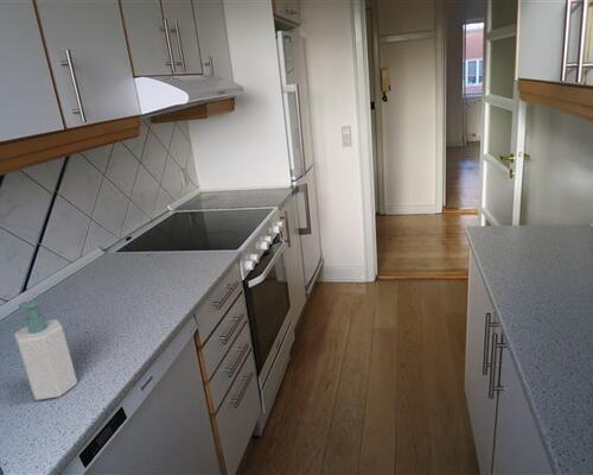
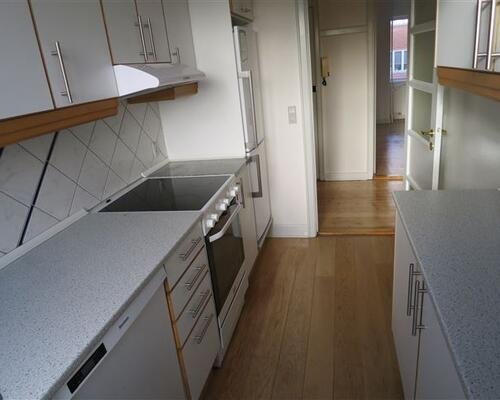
- soap bottle (43, 346)
